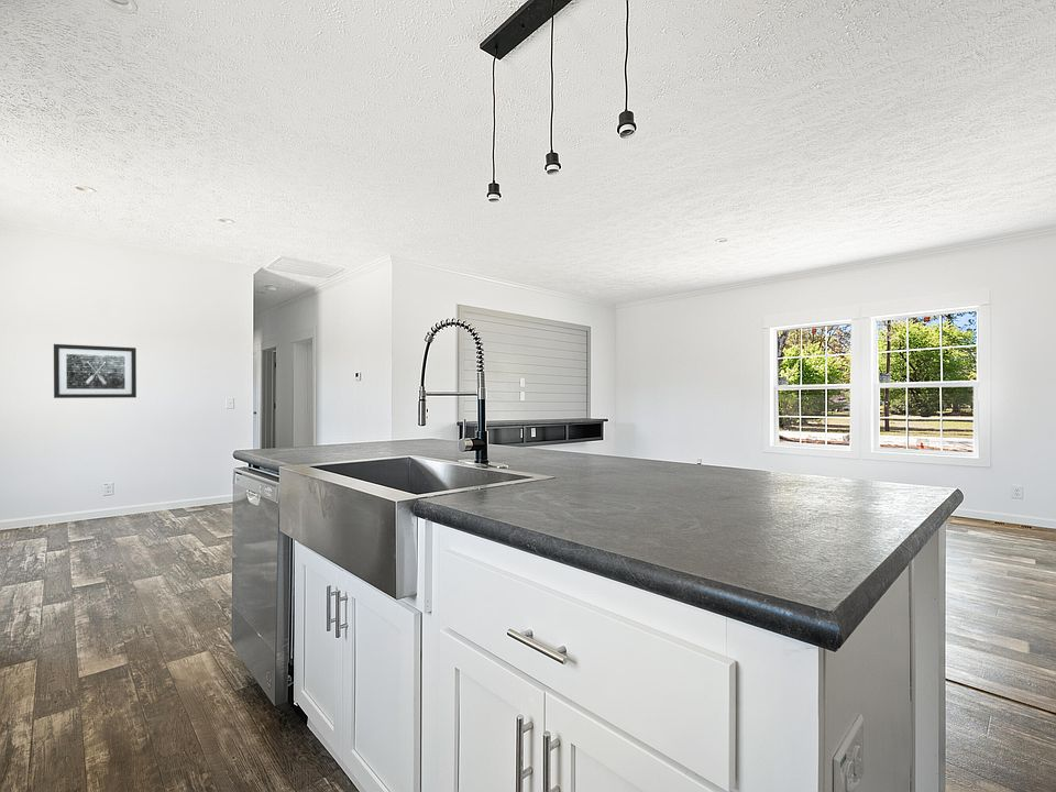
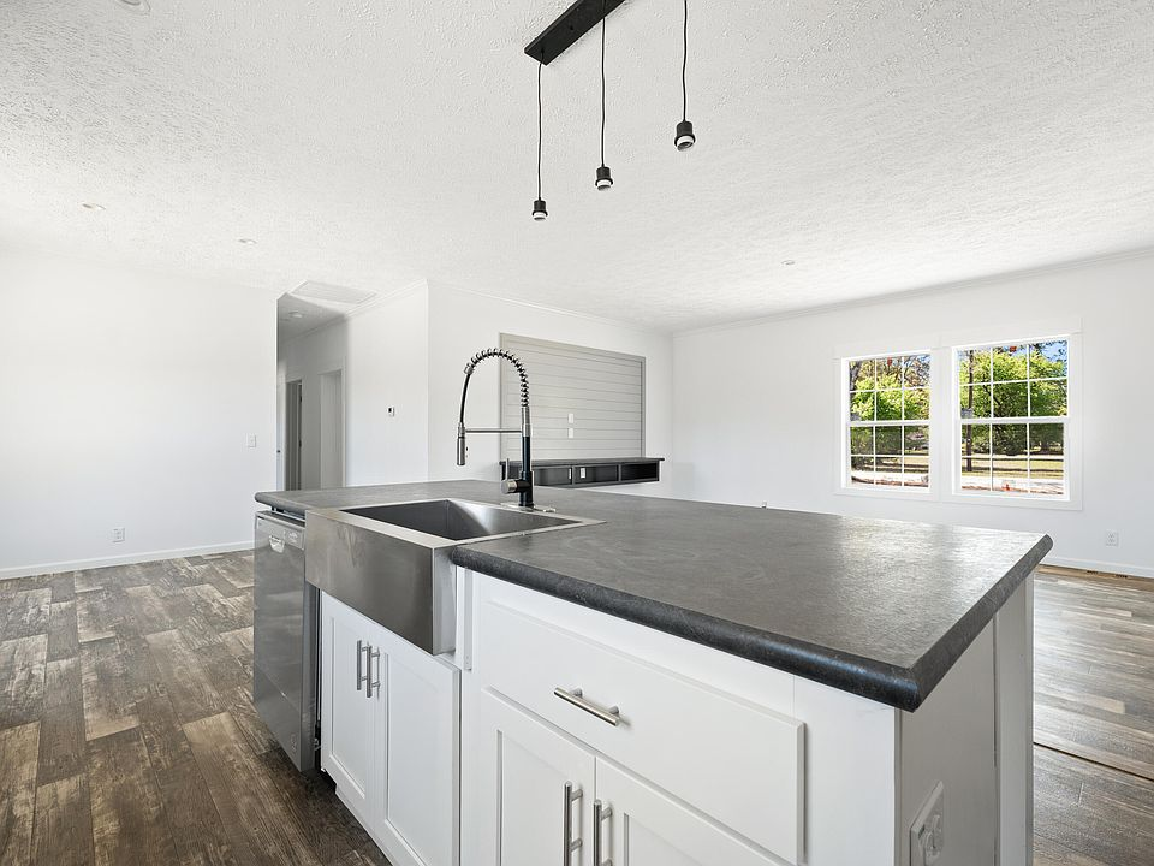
- wall art (96, 372)
